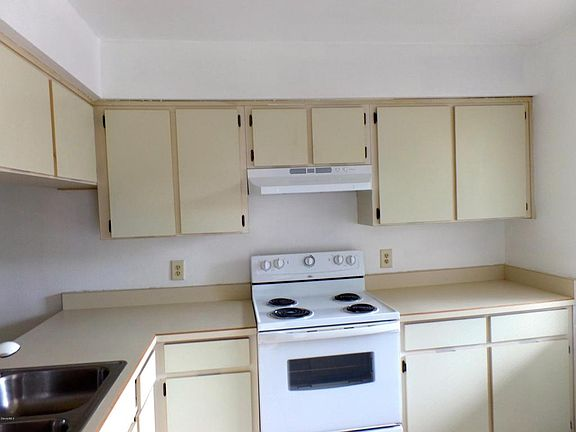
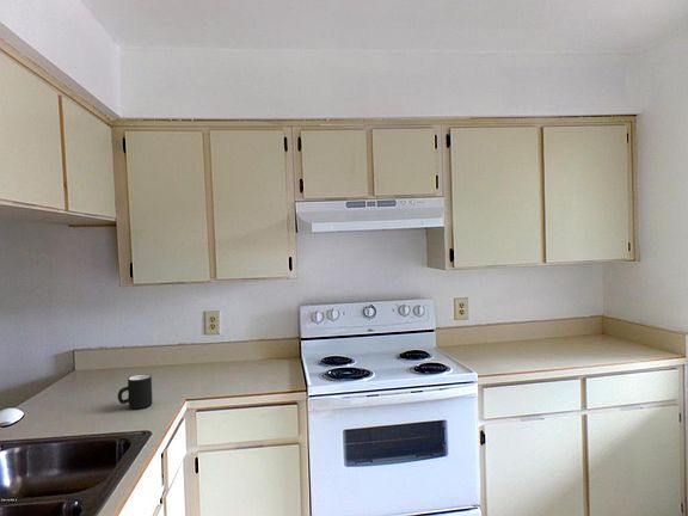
+ mug (134, 392)
